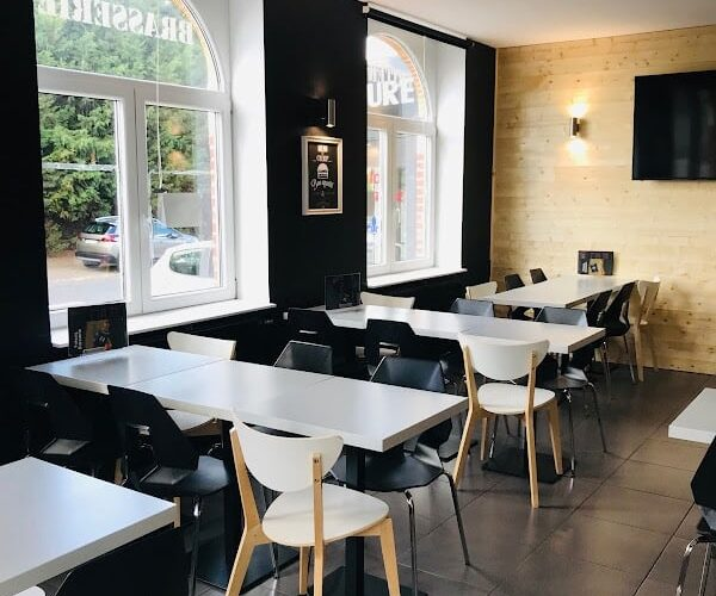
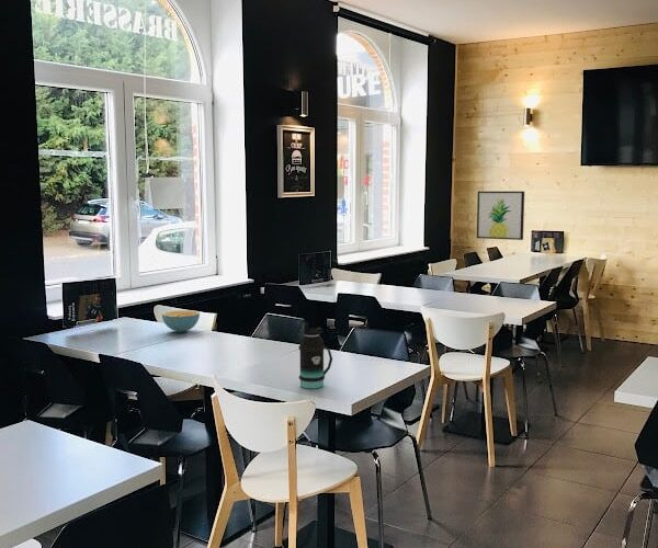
+ cereal bowl (181, 322)
+ wall art (500, 215)
+ bottle (316, 353)
